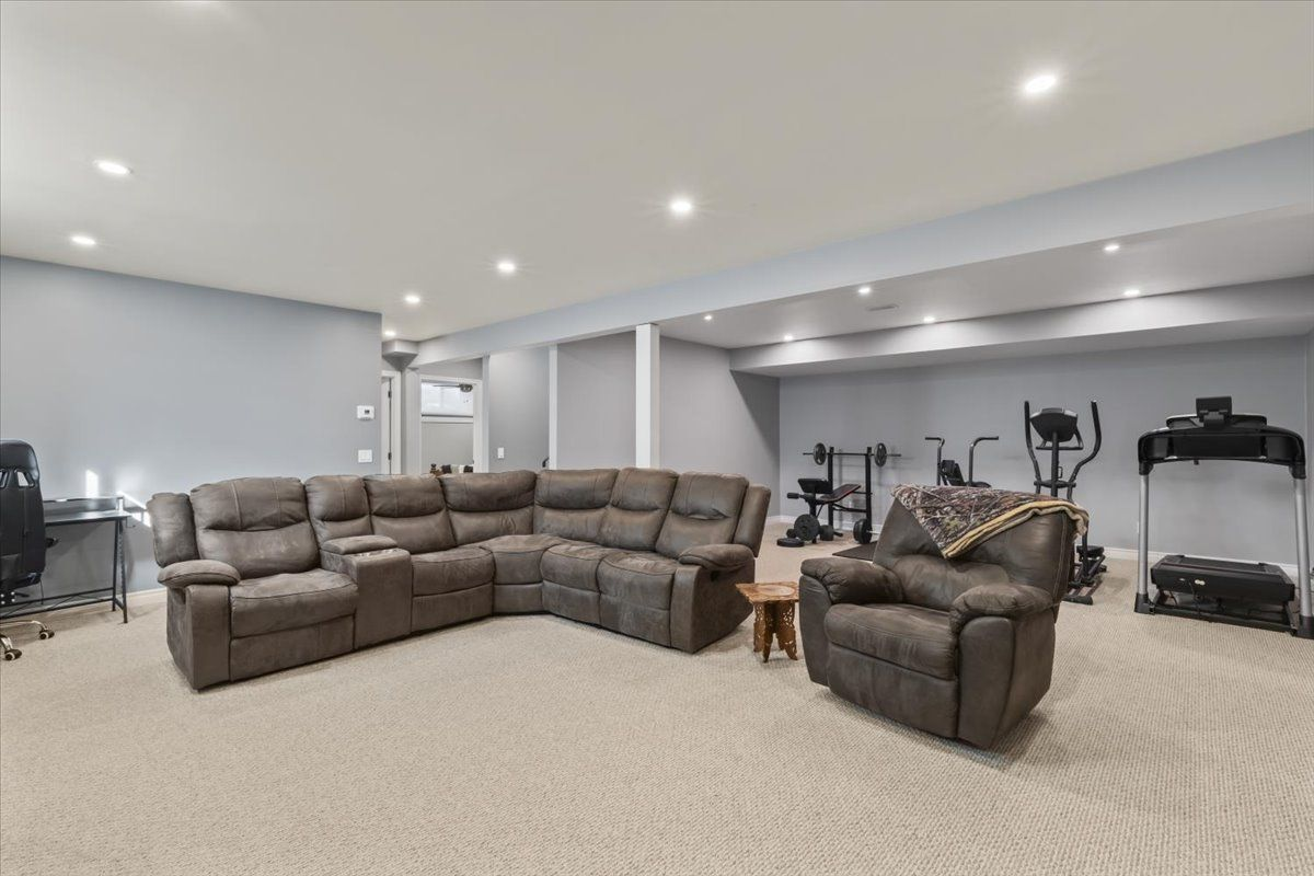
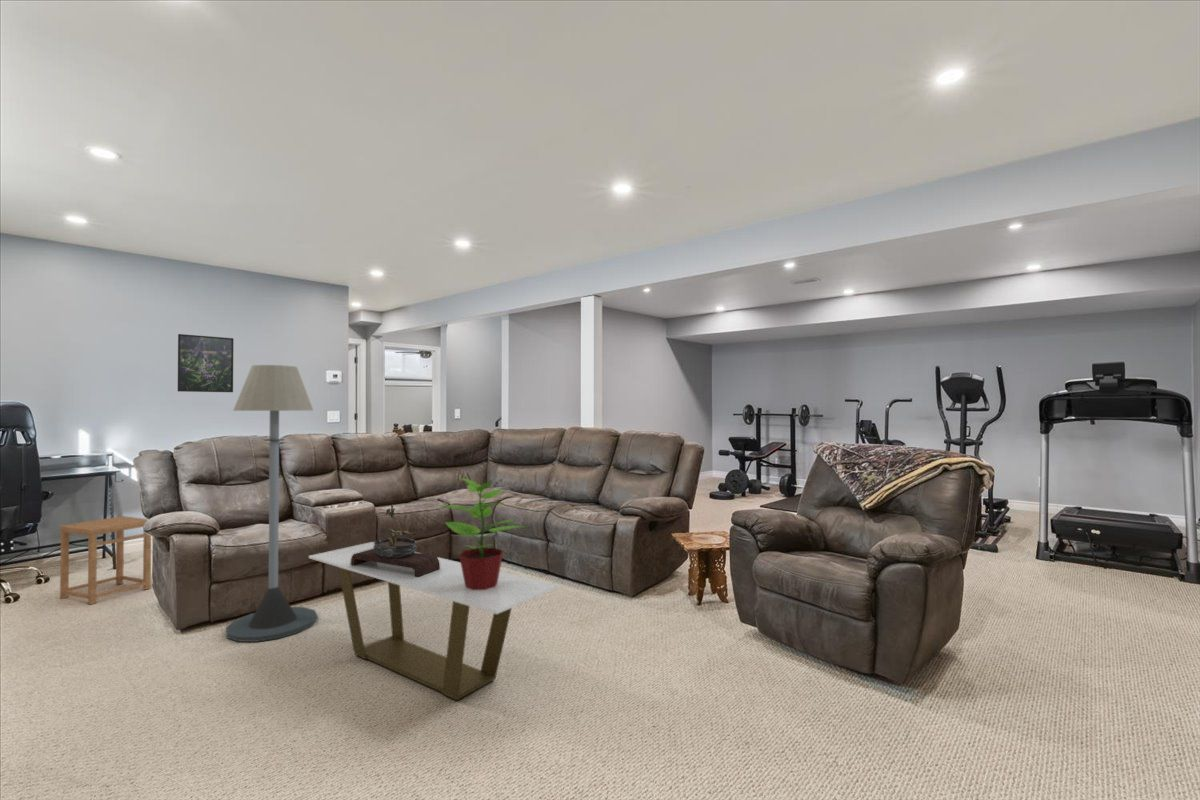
+ floor lamp (273, 495)
+ side table (116, 557)
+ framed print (206, 364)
+ coffee table (402, 619)
+ bonsai tree (395, 535)
+ potted plant (477, 528)
